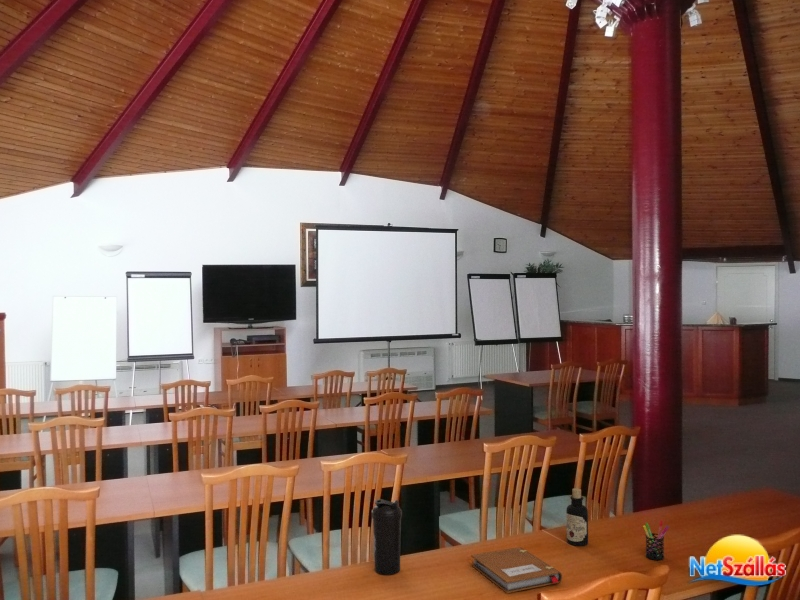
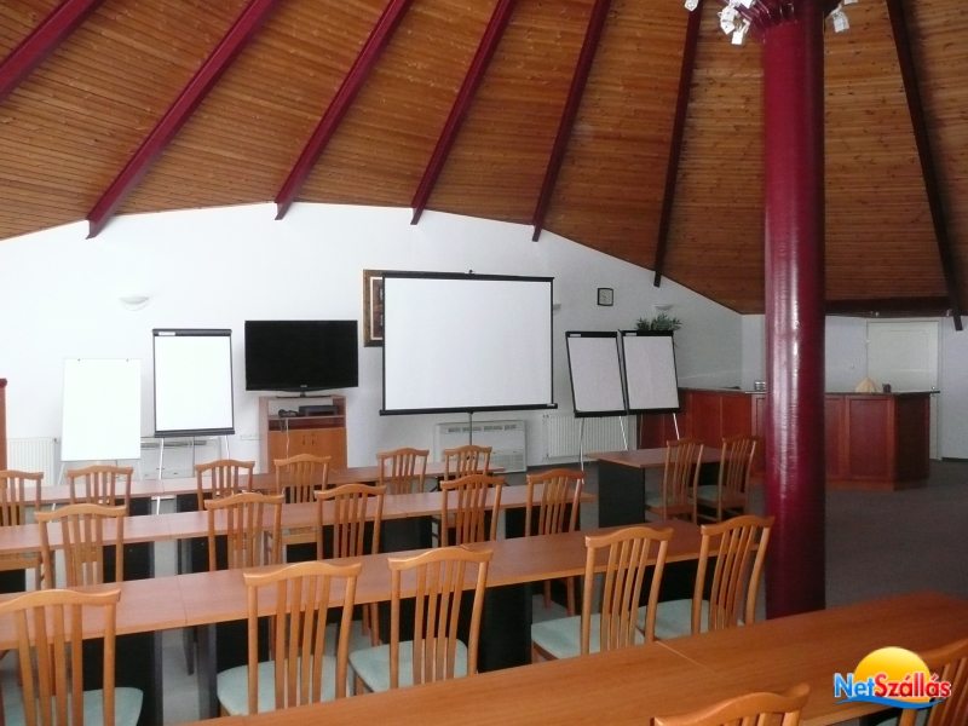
- bottle (577, 516)
- pen holder (654, 538)
- notebook (516, 568)
- water bottle (387, 535)
